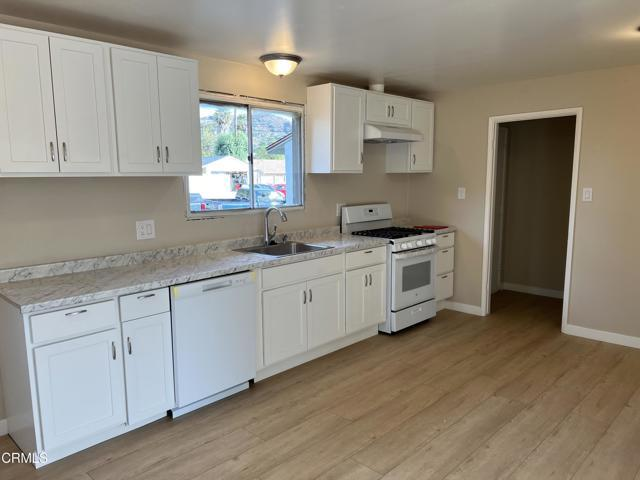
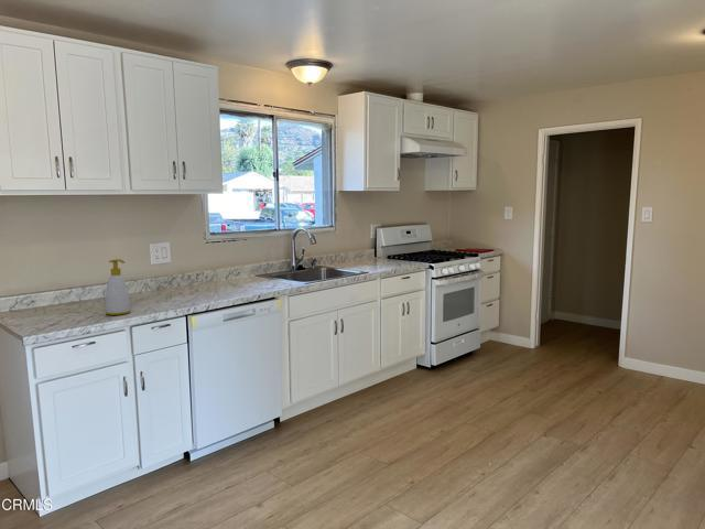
+ soap bottle (117, 285)
